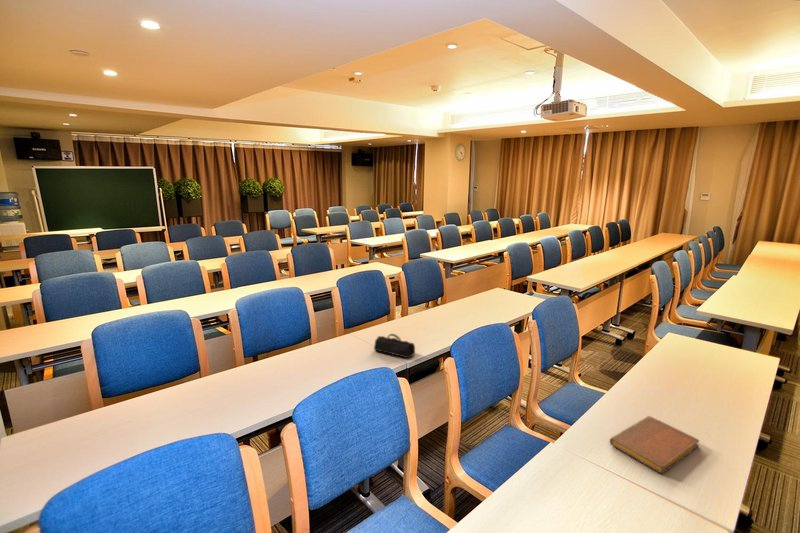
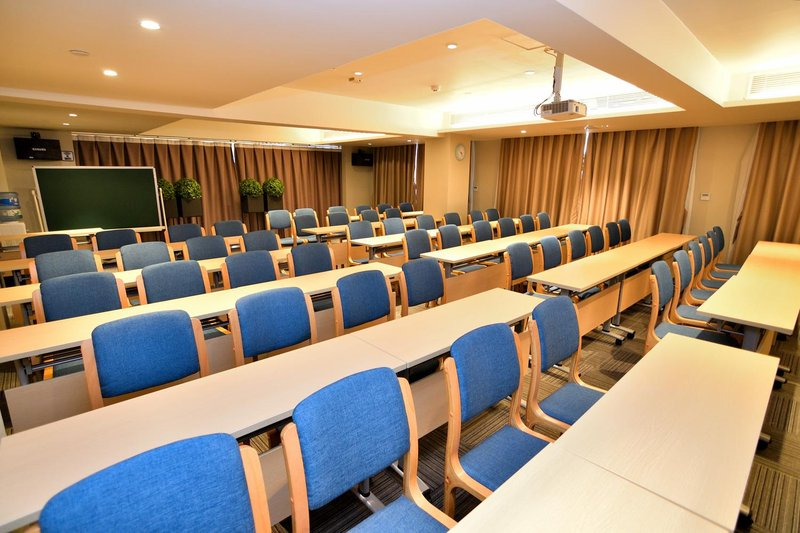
- pencil case (394, 343)
- notebook (654, 441)
